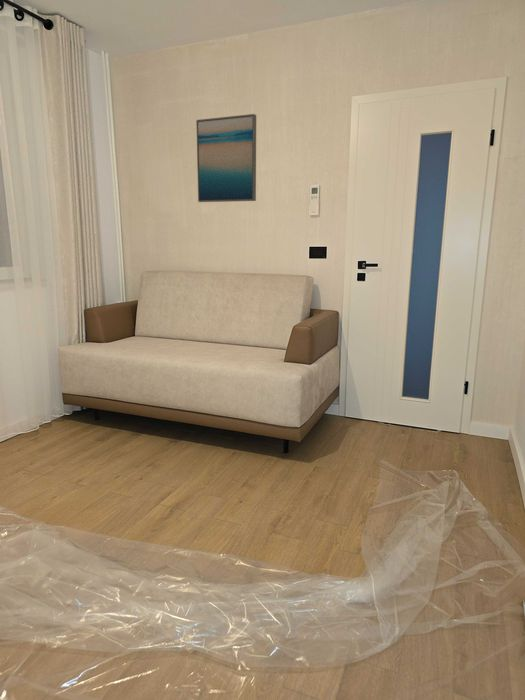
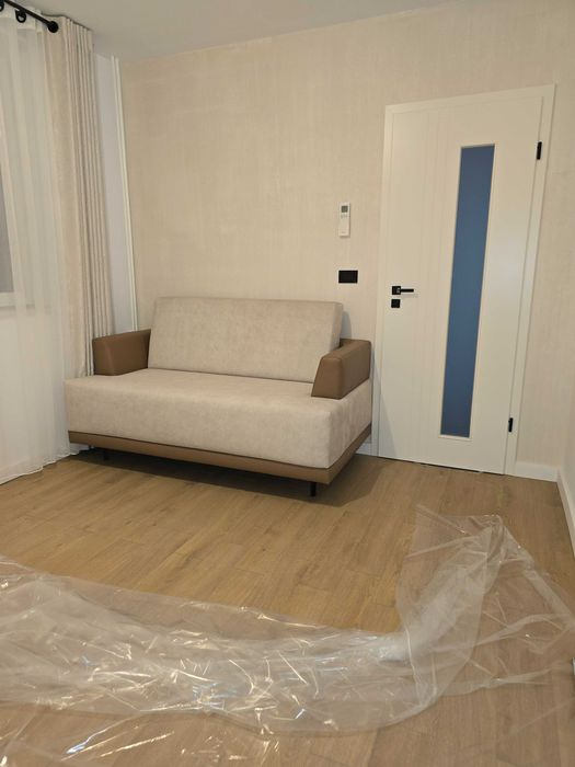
- wall art (226, 160)
